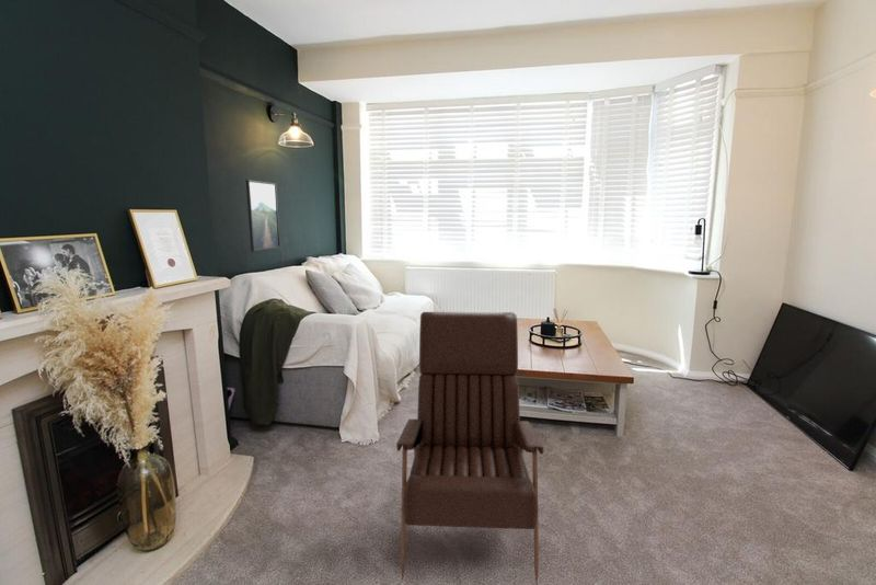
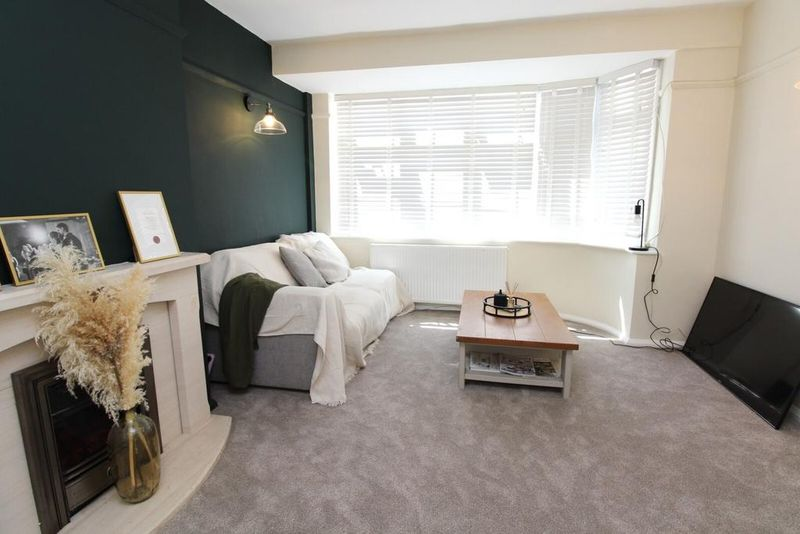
- armchair (468, 428)
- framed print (264, 216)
